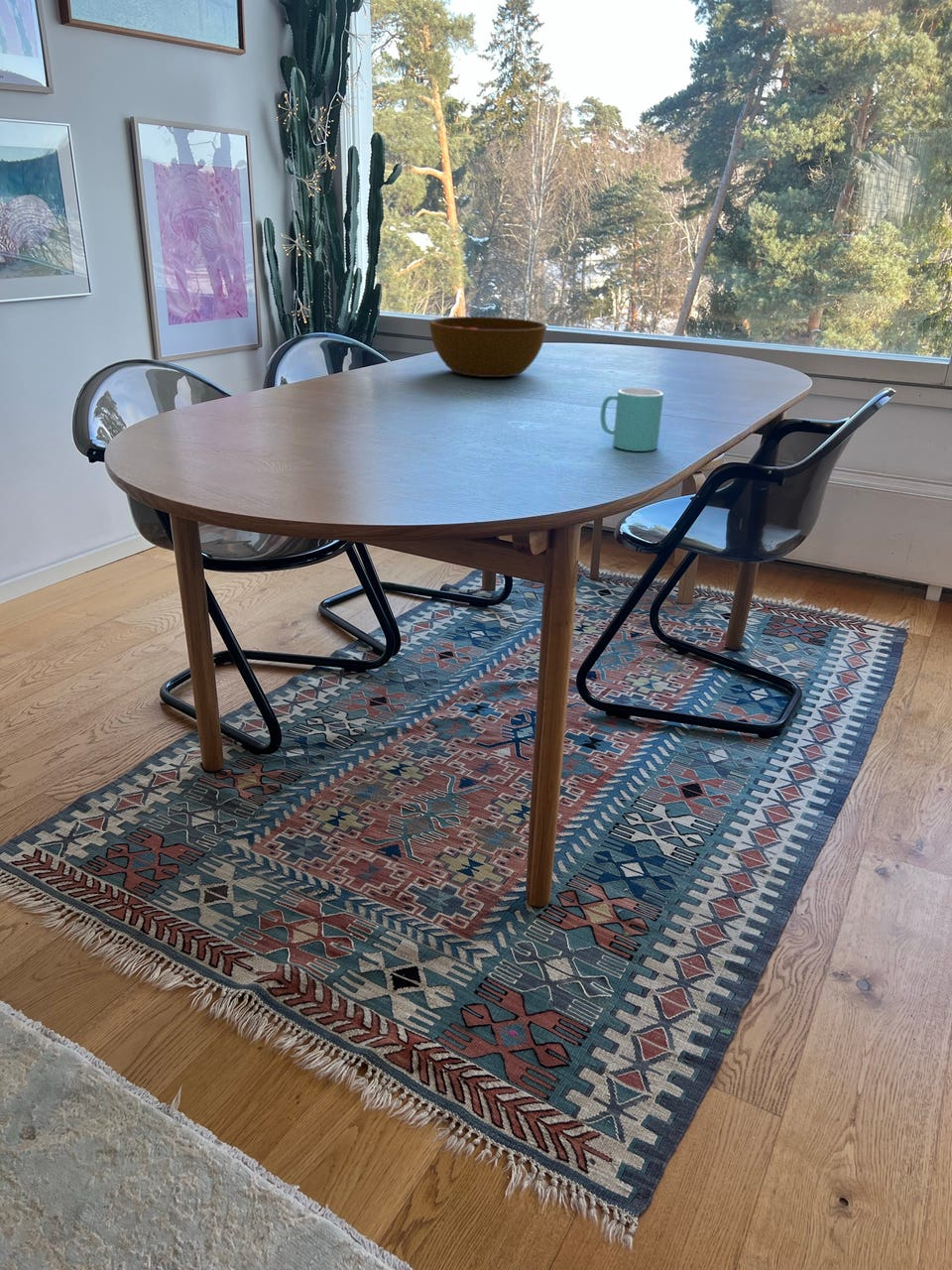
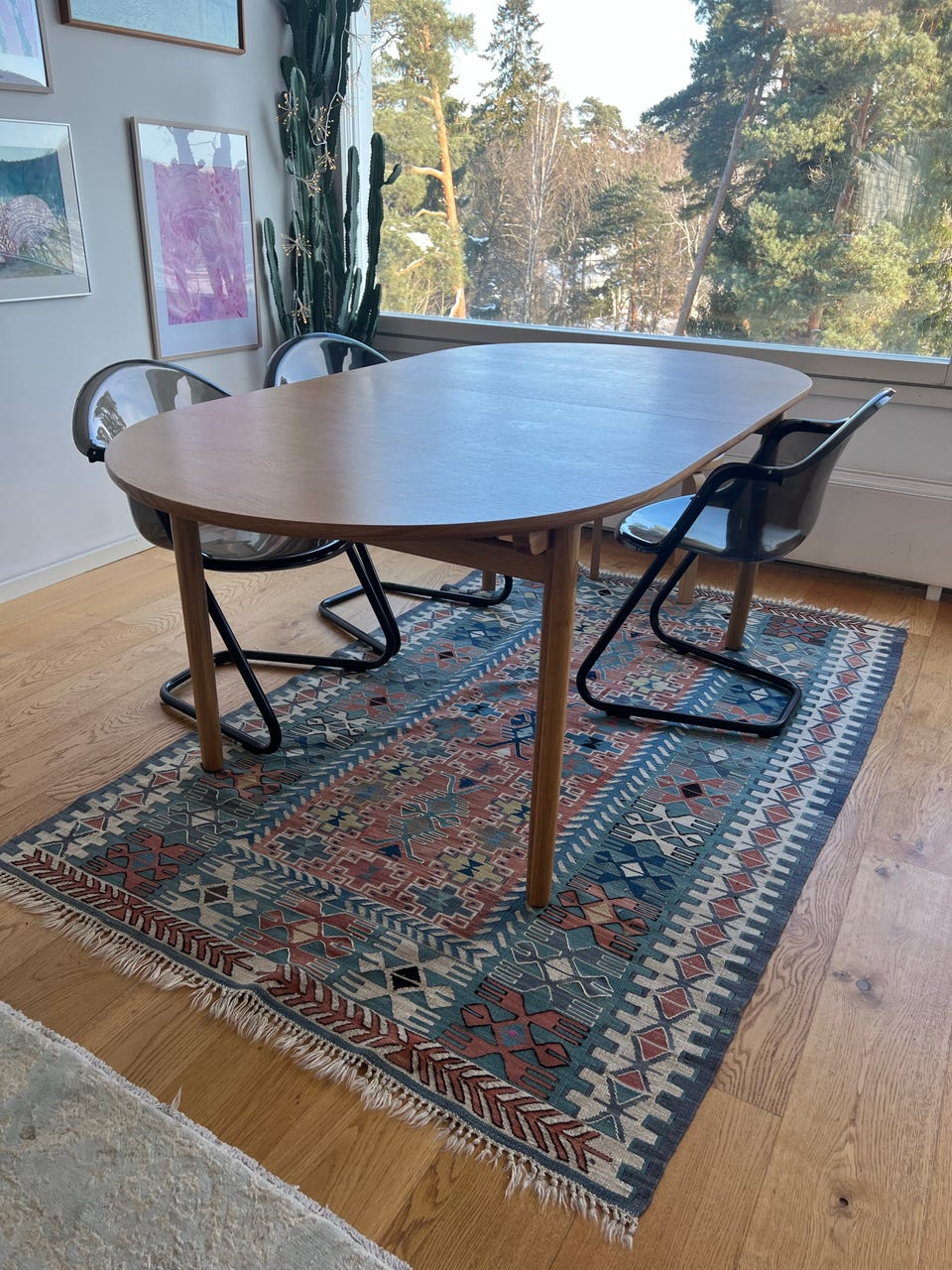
- mug (629, 418)
- bowl (487, 348)
